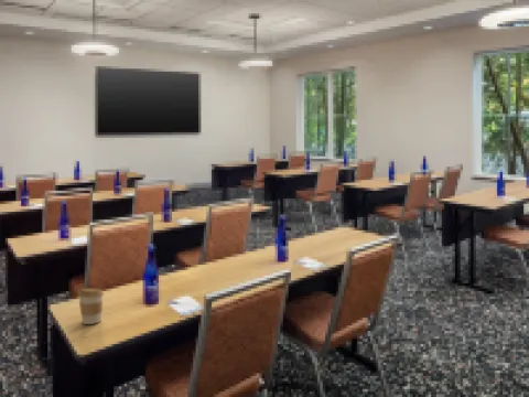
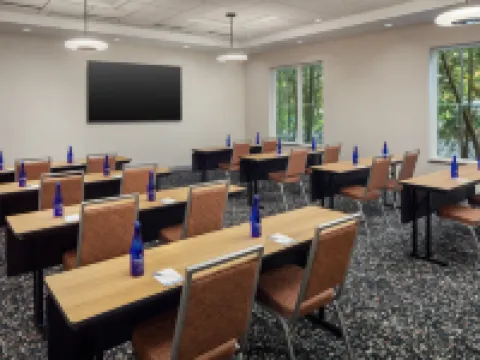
- coffee cup (90, 304)
